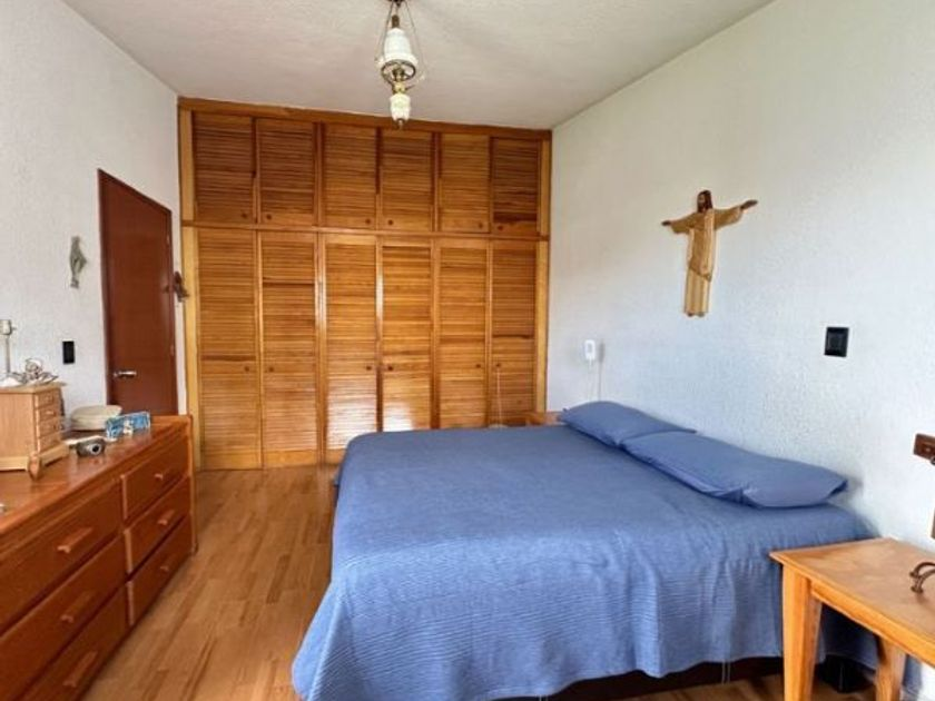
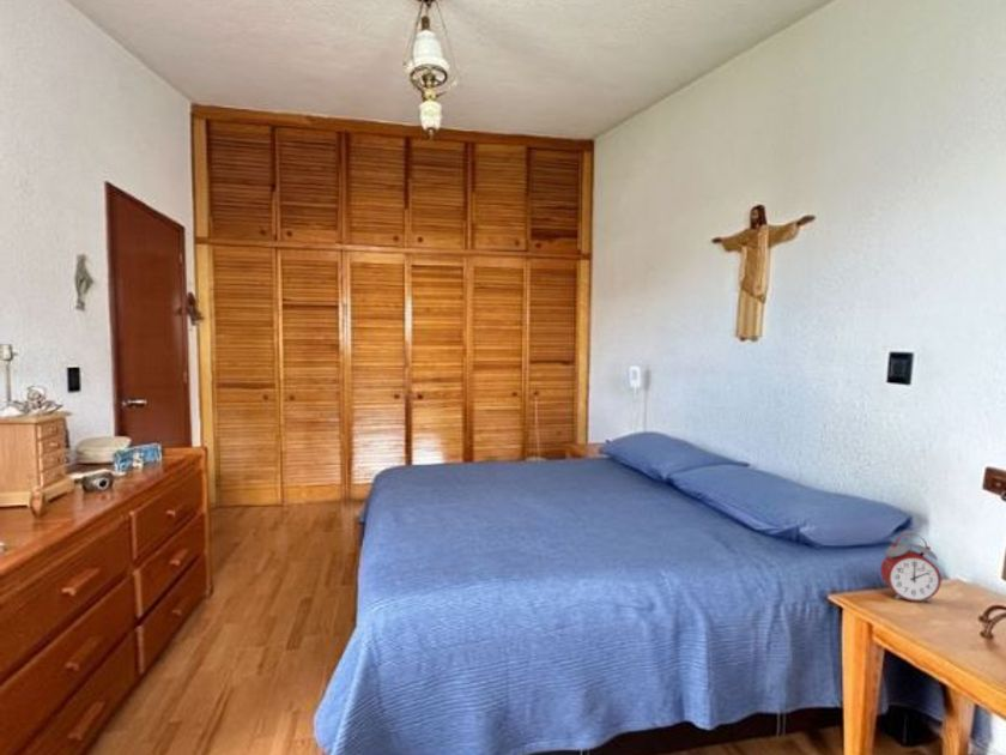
+ alarm clock (910, 566)
